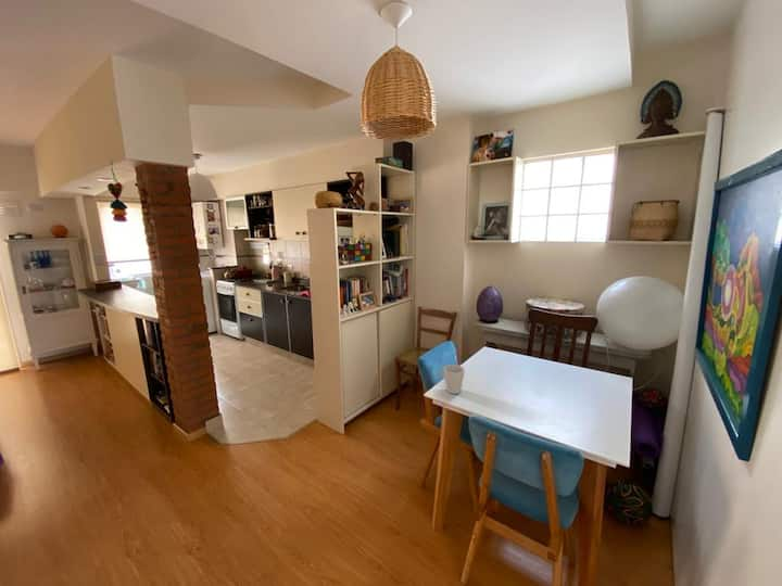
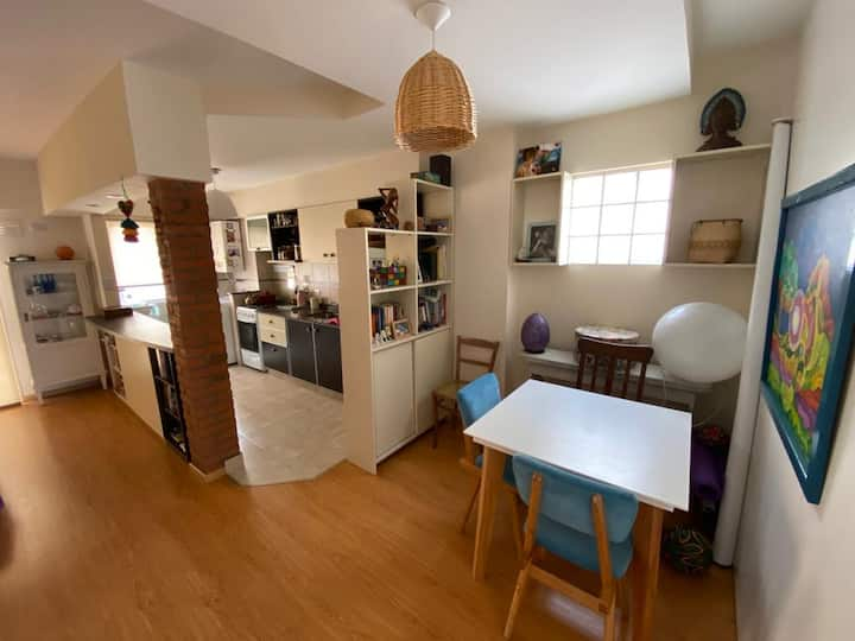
- mug (451, 378)
